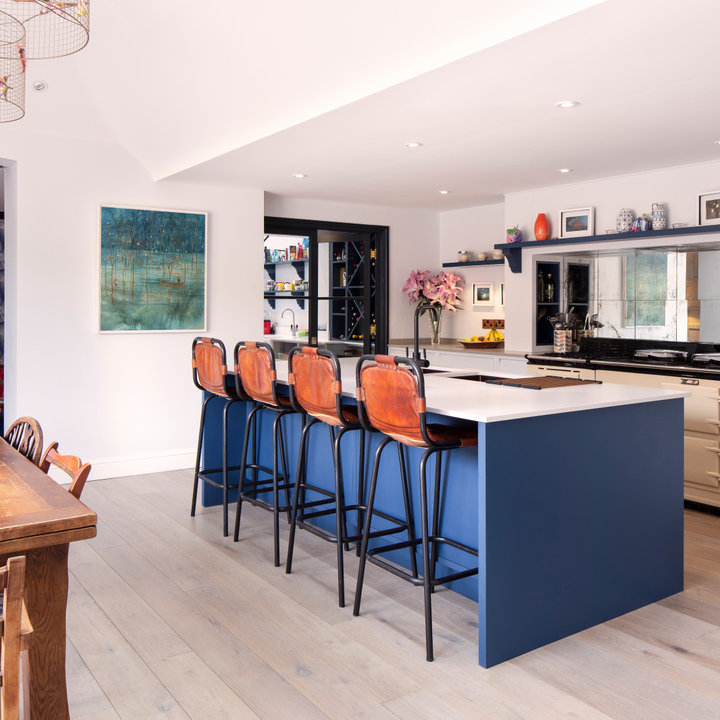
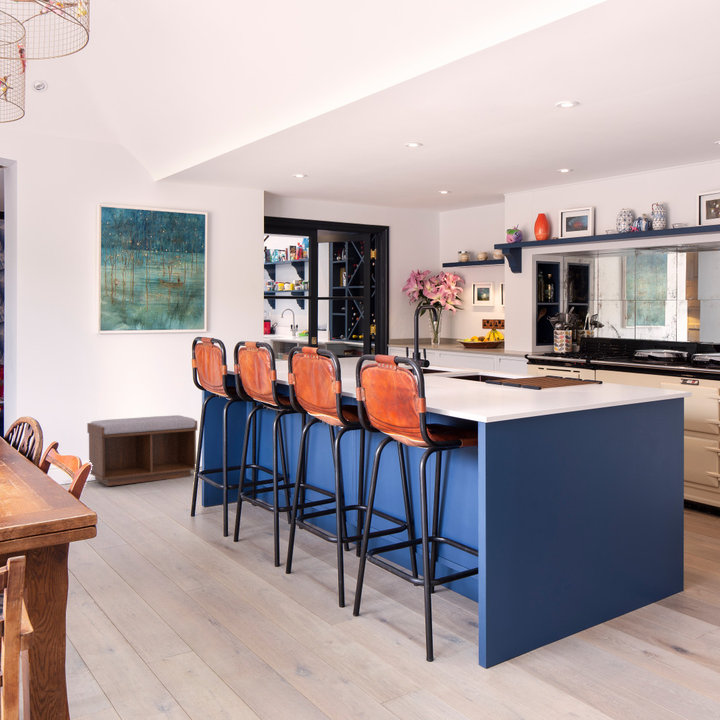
+ bench (143, 448)
